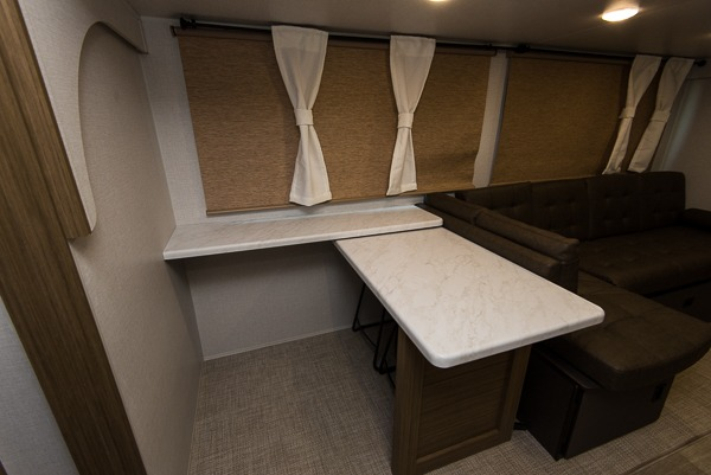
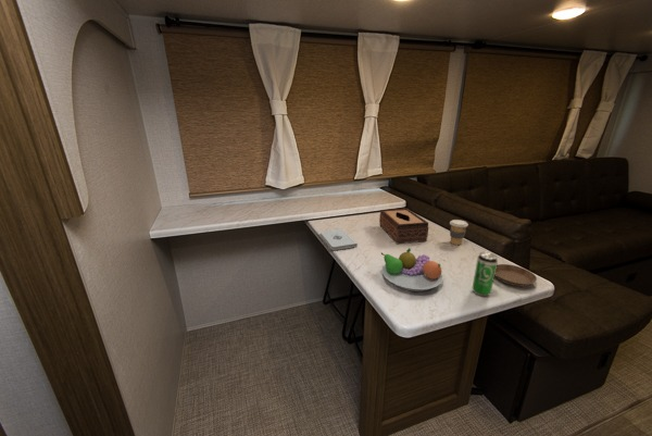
+ beverage can (484, 274)
+ tissue box (402, 224)
+ saucer (513, 275)
+ coffee cup (456, 232)
+ notepad (337, 238)
+ fruit bowl (410, 266)
